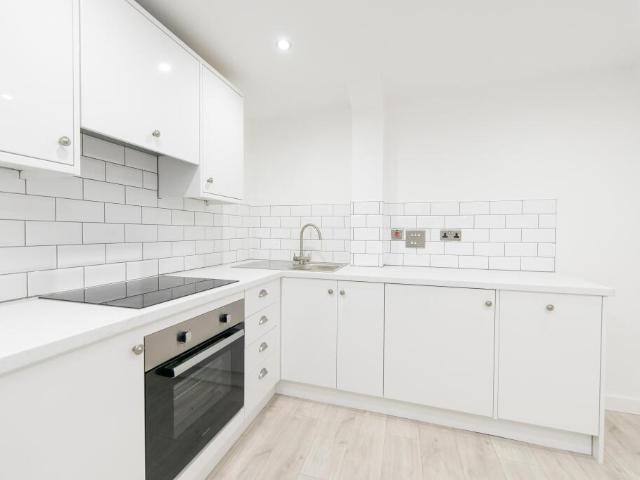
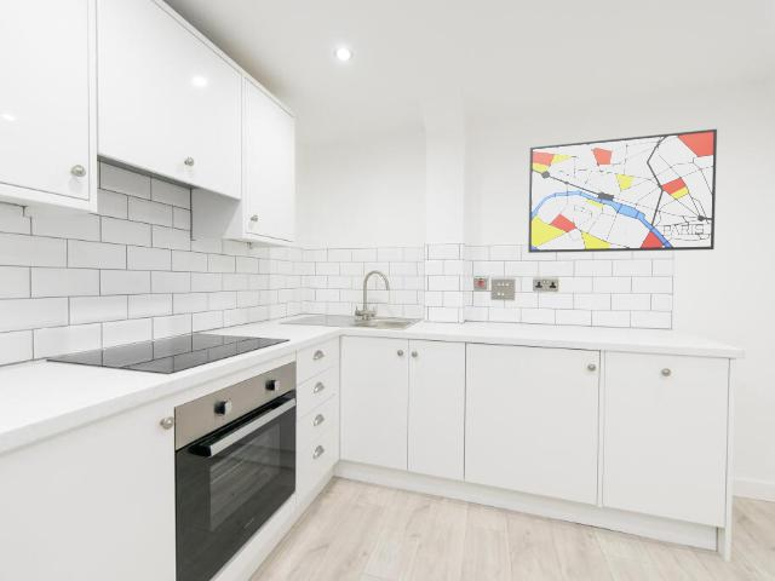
+ wall art (615, 195)
